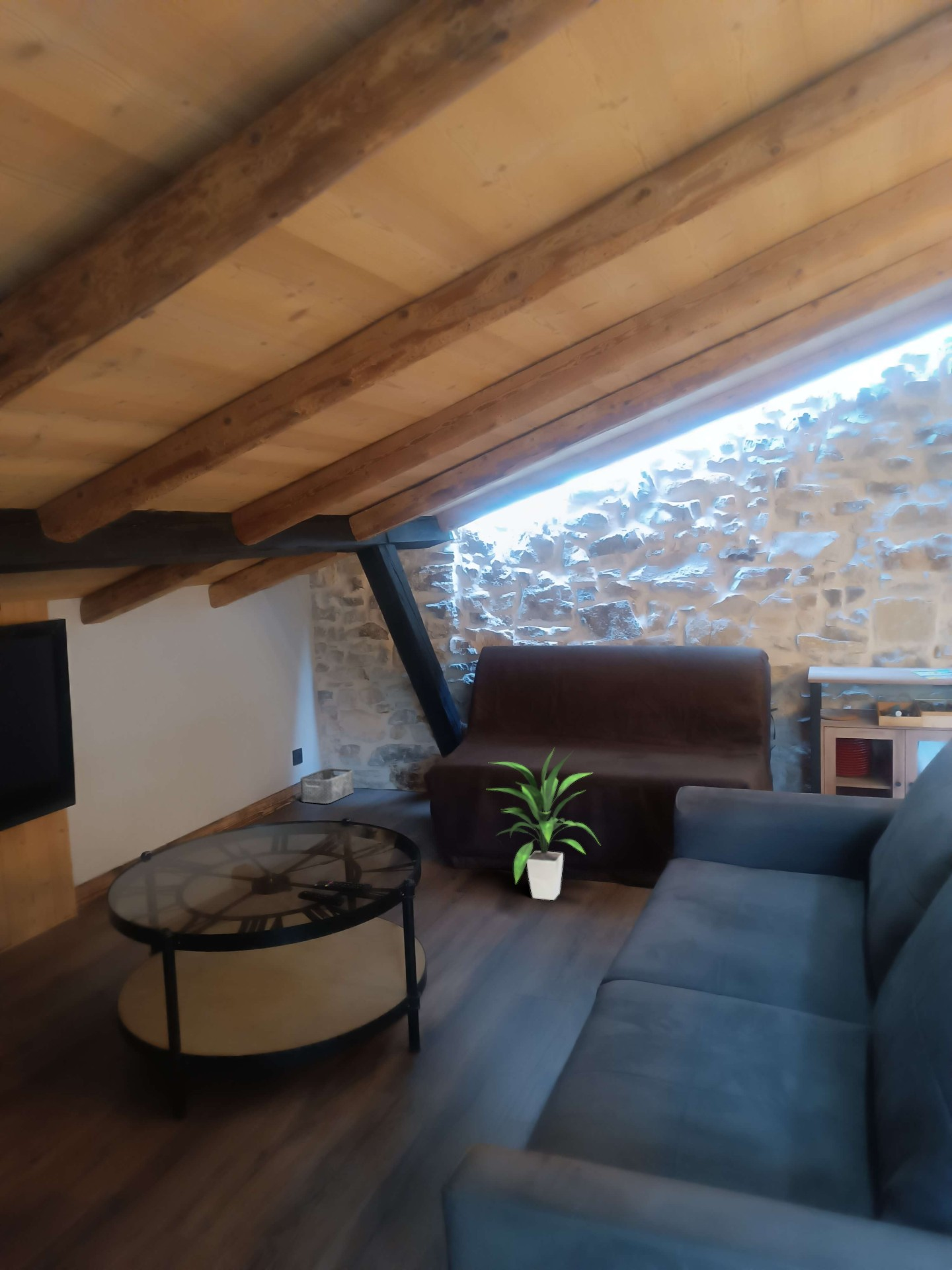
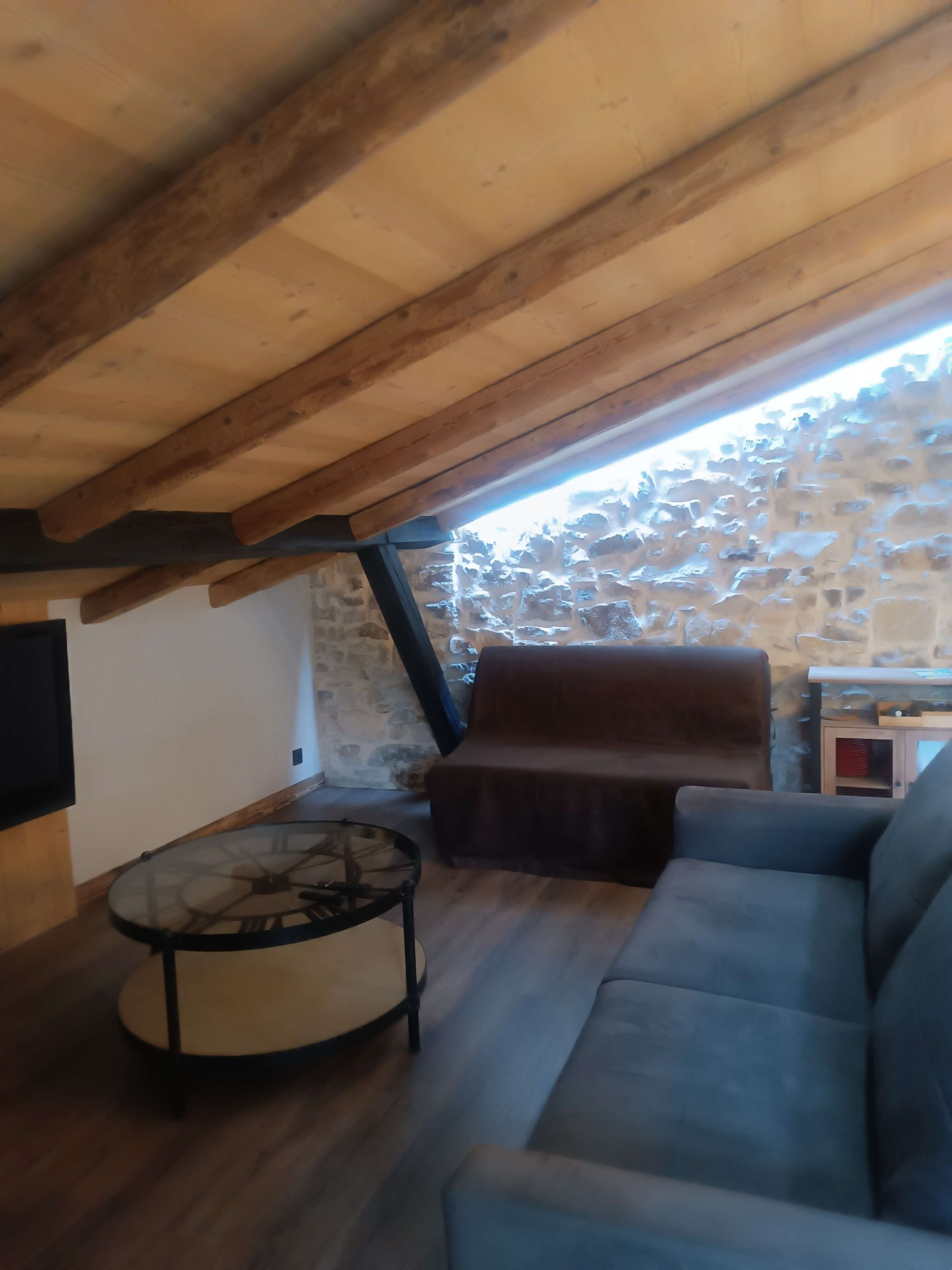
- indoor plant (539, 822)
- storage bin (327, 785)
